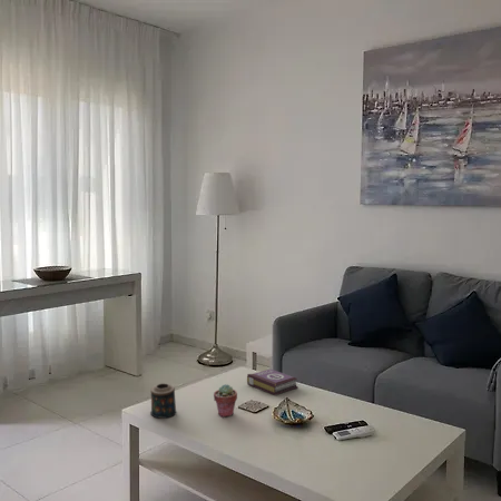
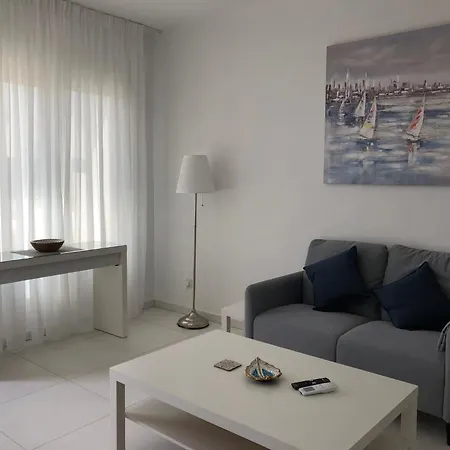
- book (272, 381)
- potted succulent (225, 399)
- candle (161, 397)
